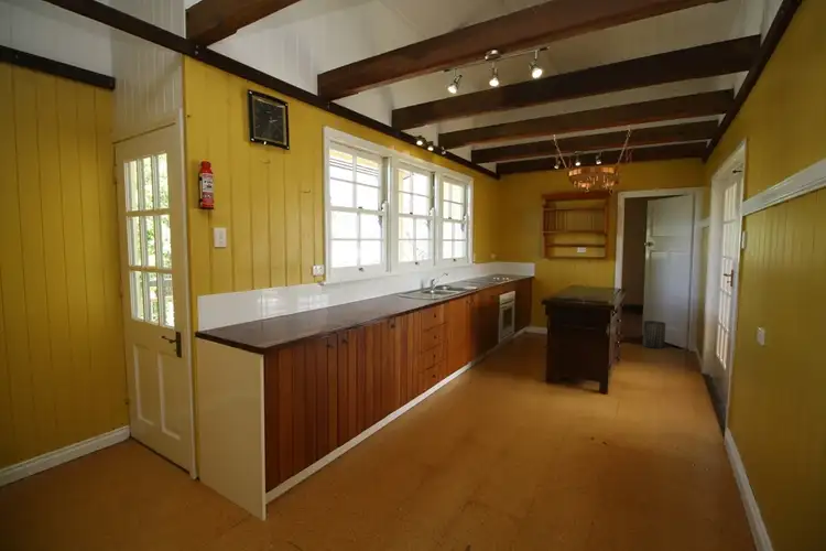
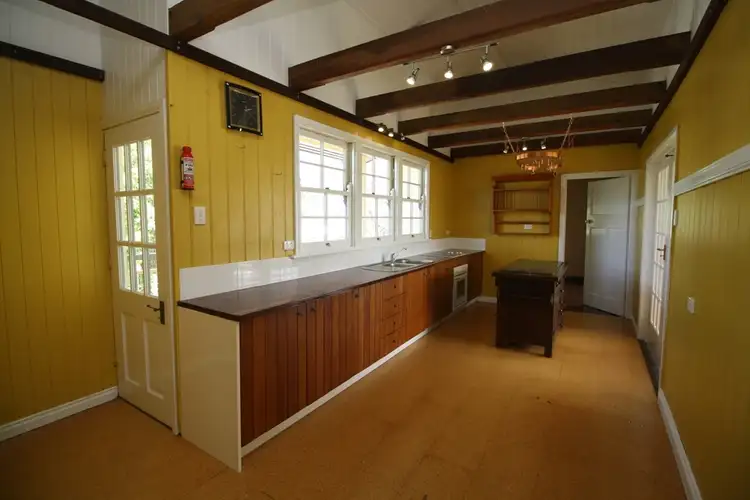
- trash can (653, 334)
